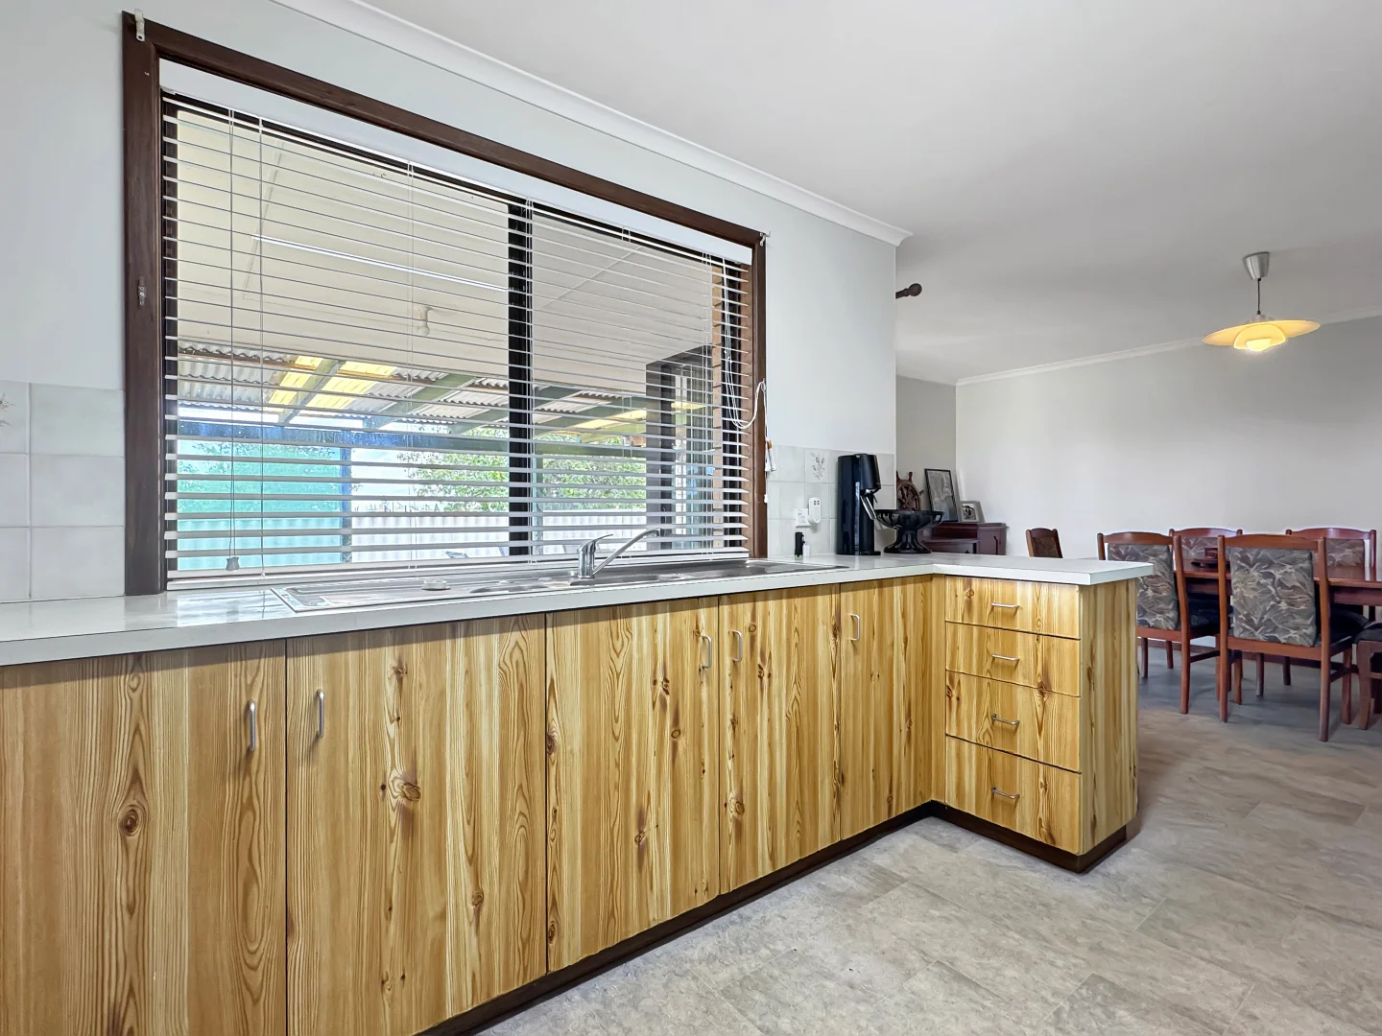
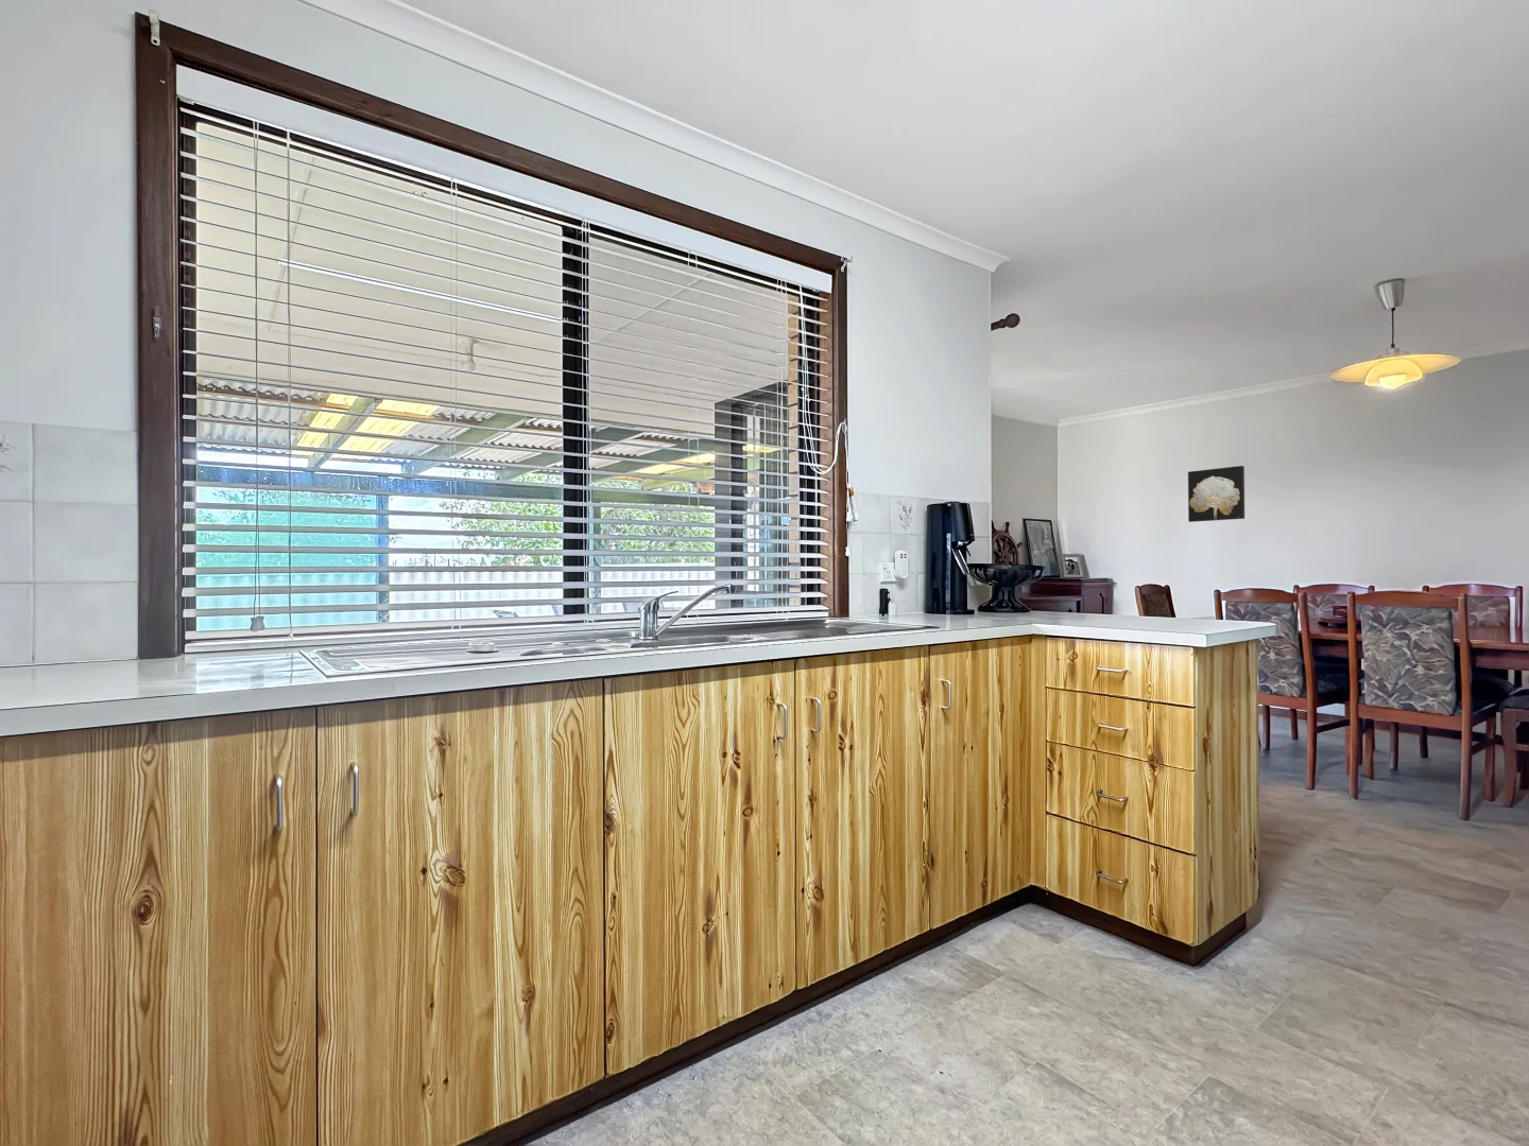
+ wall art (1216, 495)
